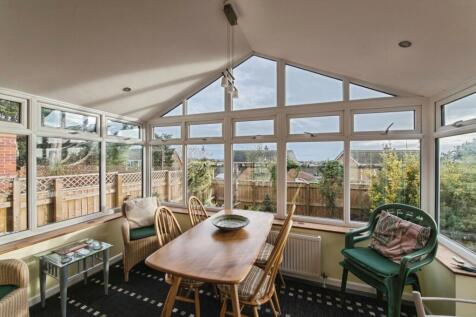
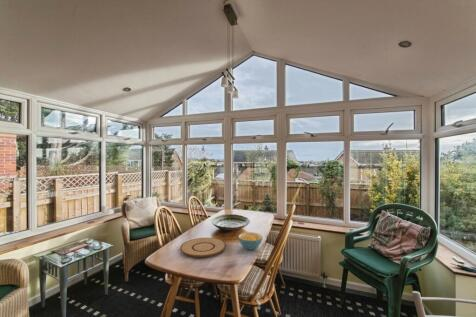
+ plate (203, 246)
+ cereal bowl (250, 242)
